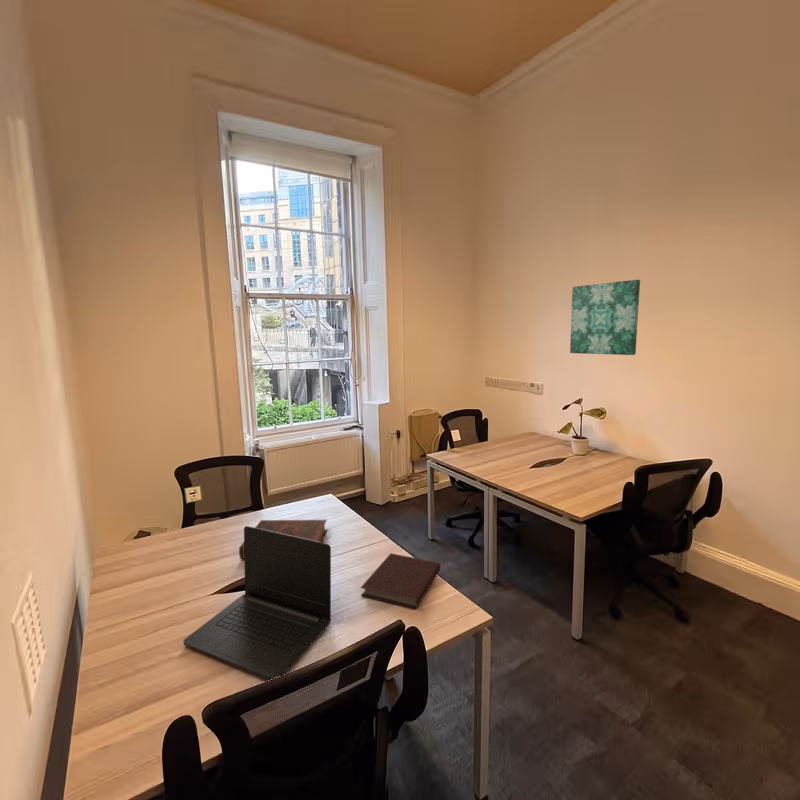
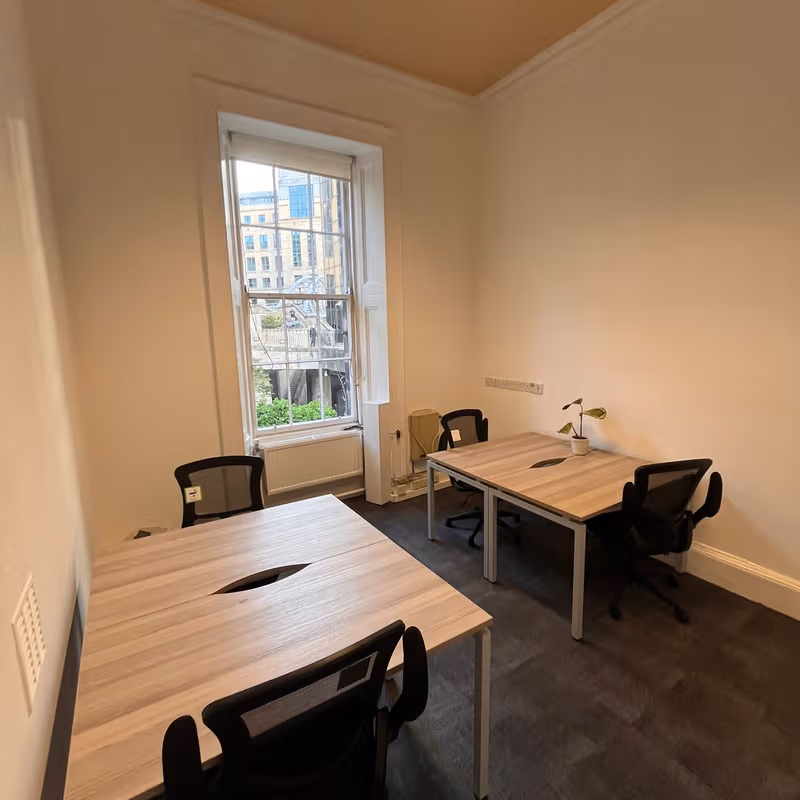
- wall art (602, 319)
- notebook (402, 578)
- laptop (258, 593)
- book (286, 534)
